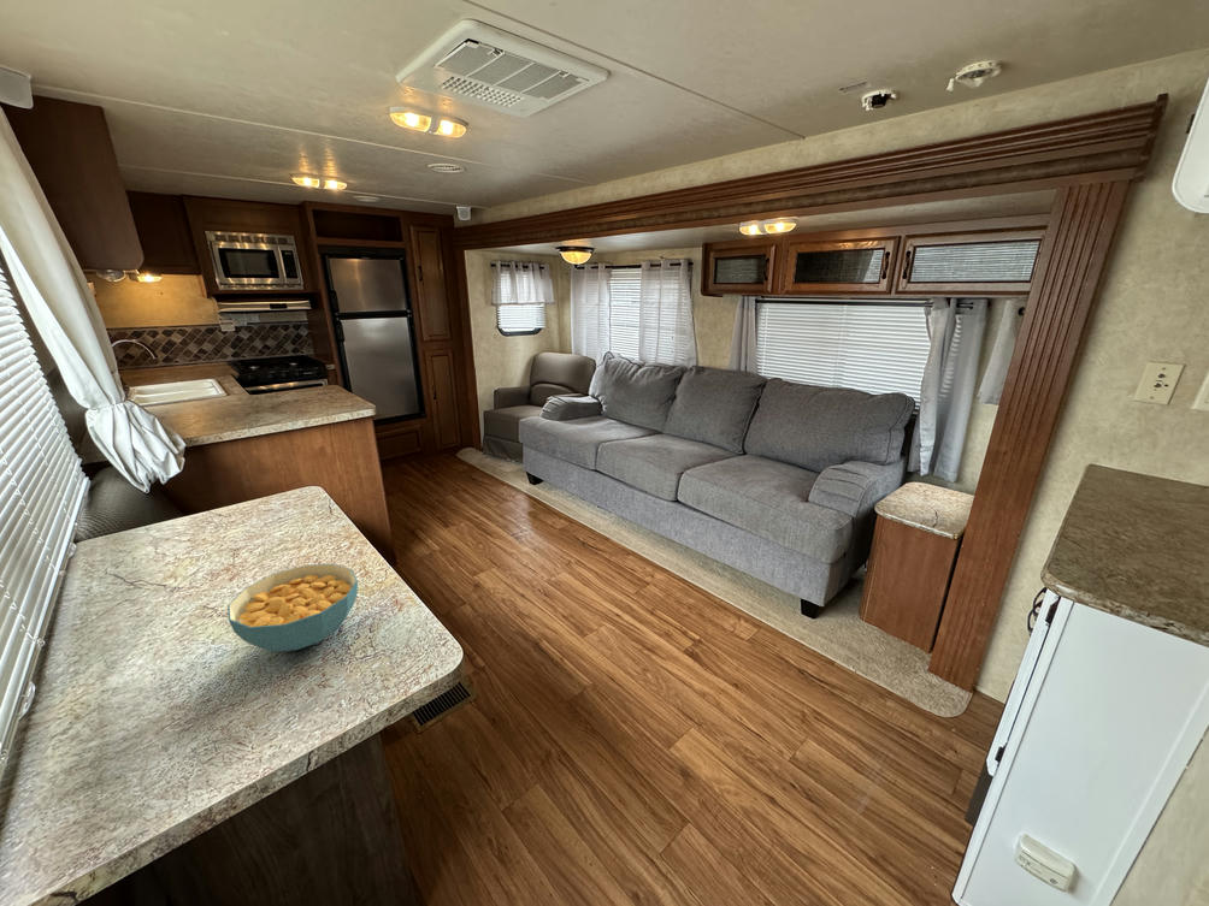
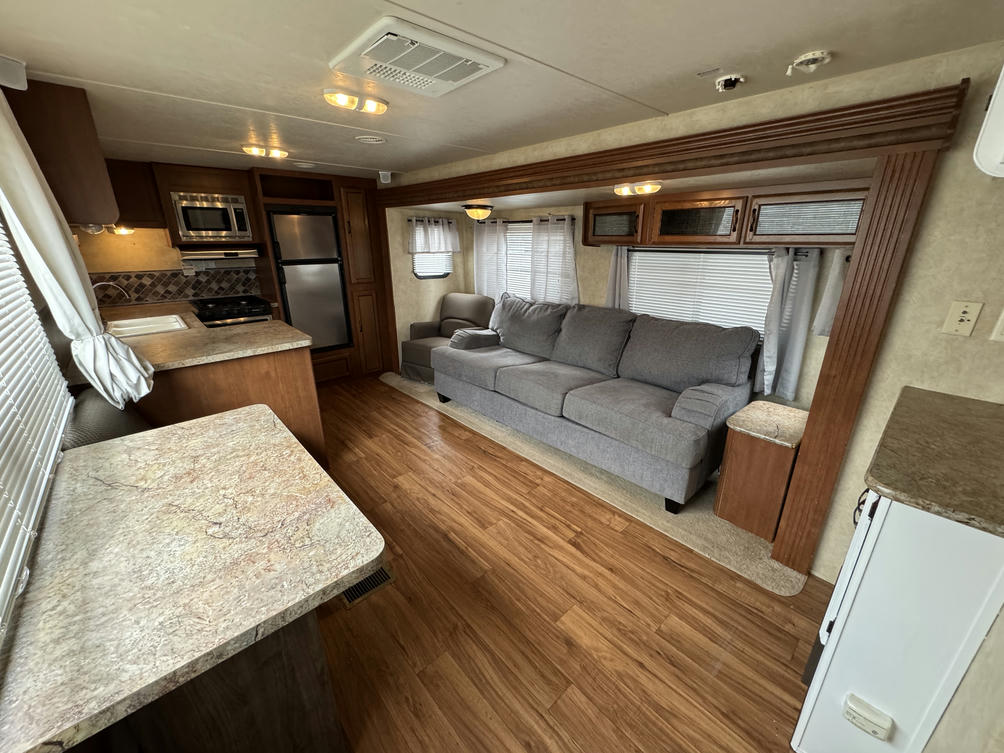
- cereal bowl (300, 615)
